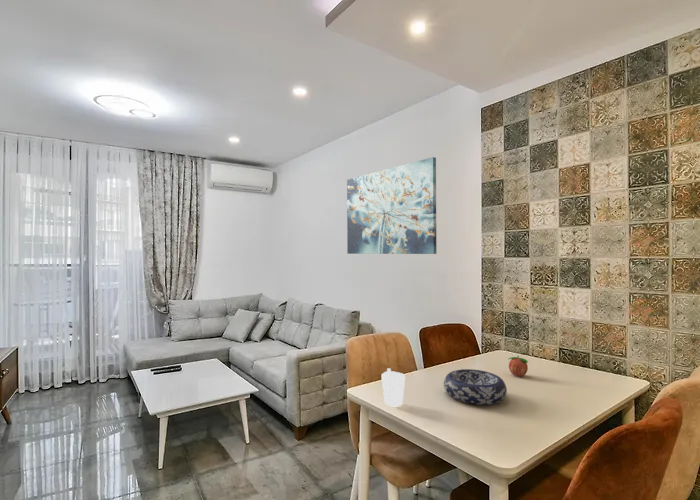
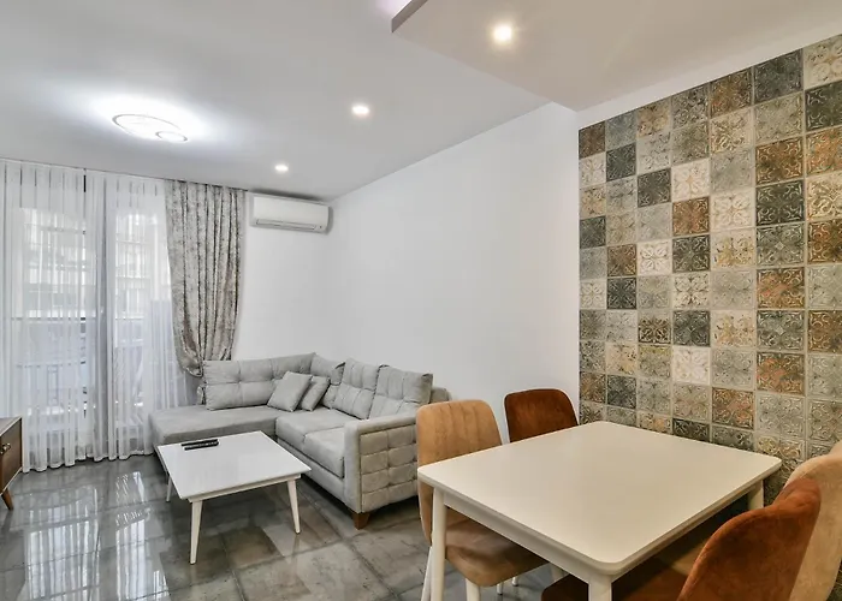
- cup (393, 387)
- fruit (518, 365)
- decorative bowl (474, 386)
- wall art (385, 211)
